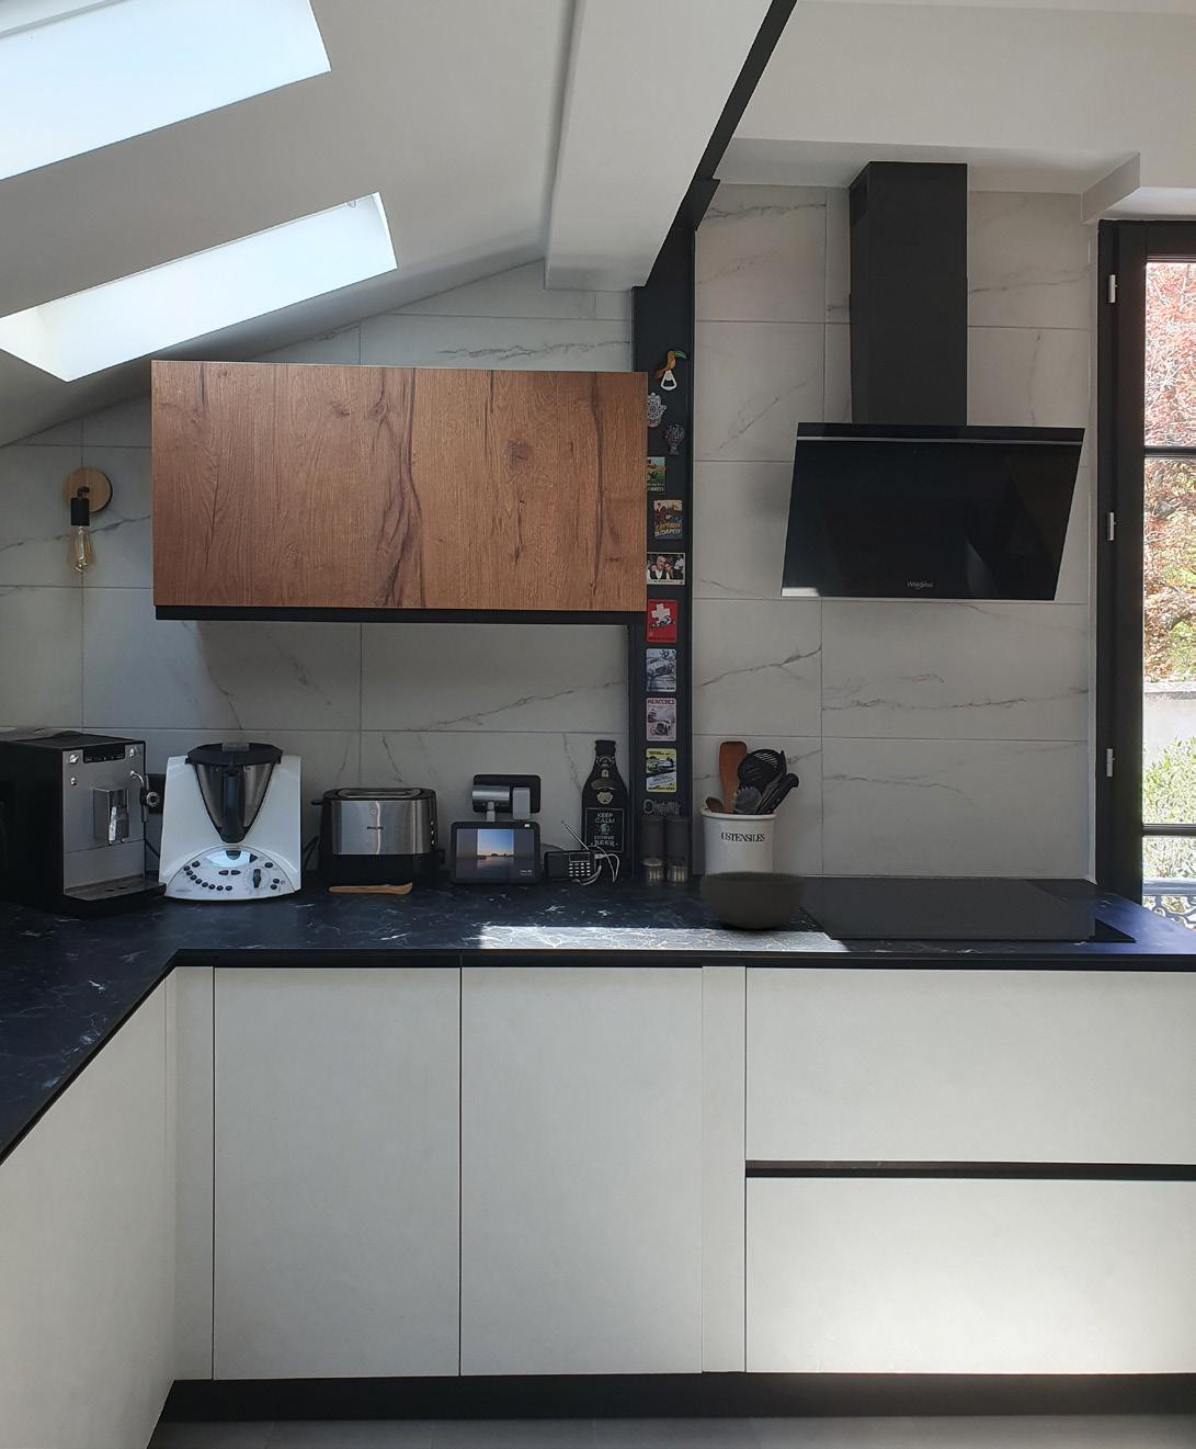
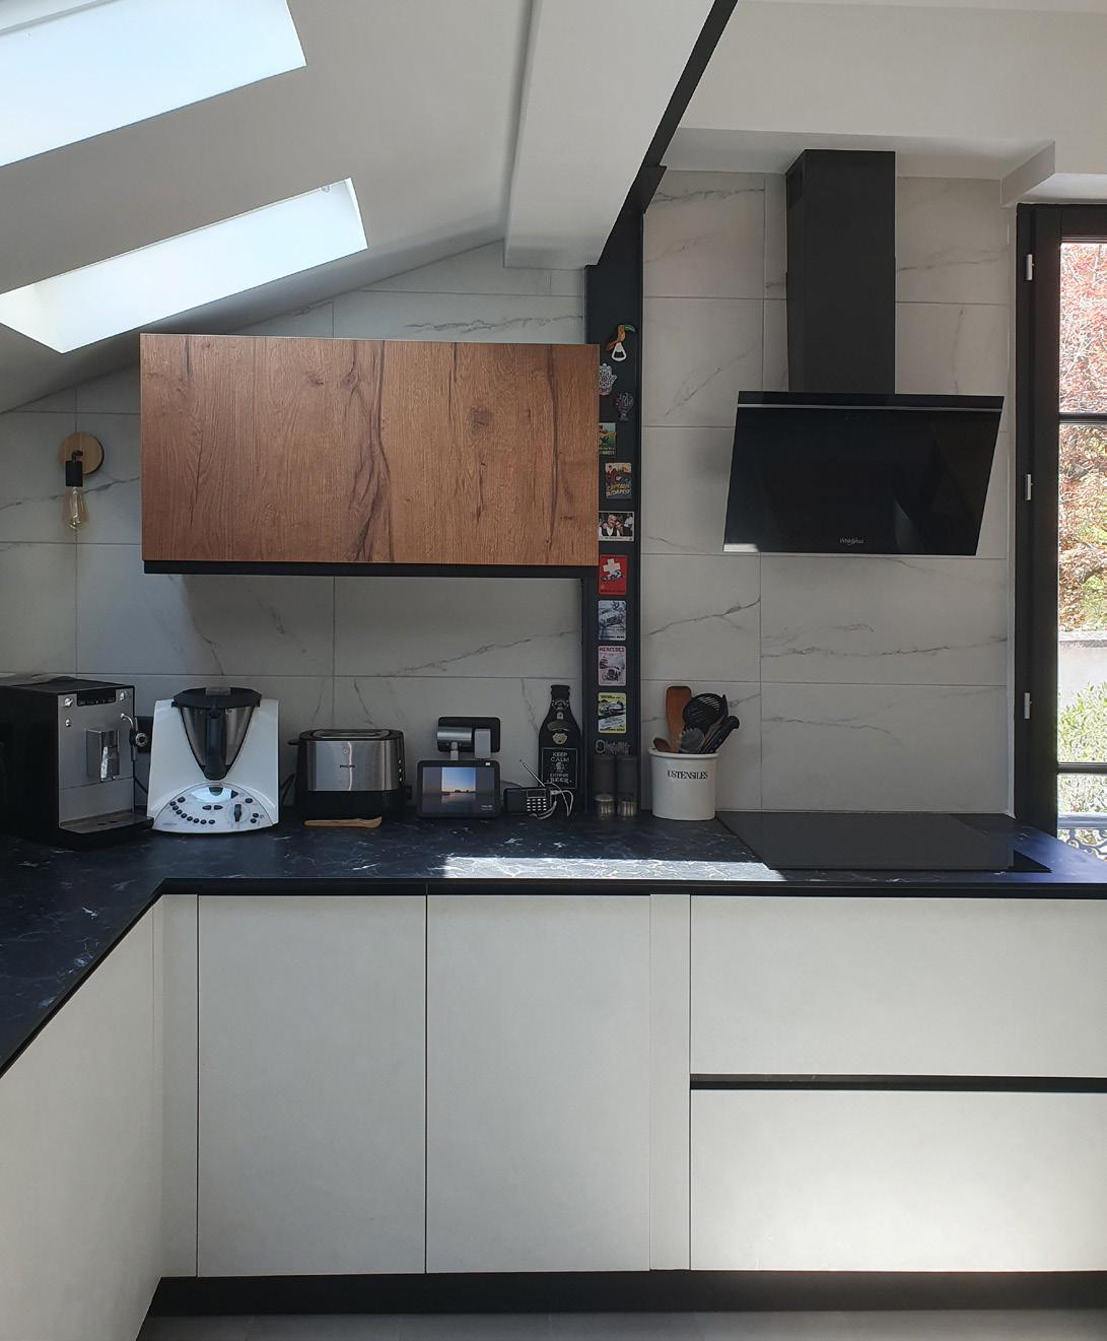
- bowl (752, 900)
